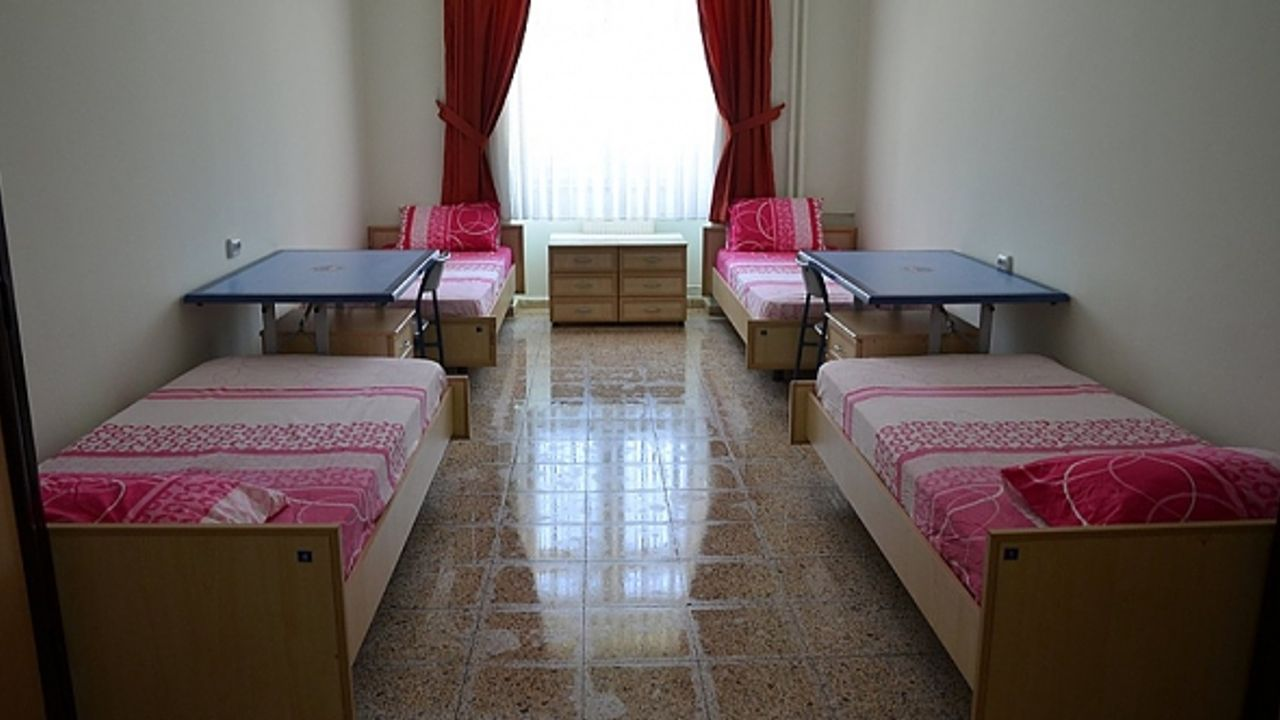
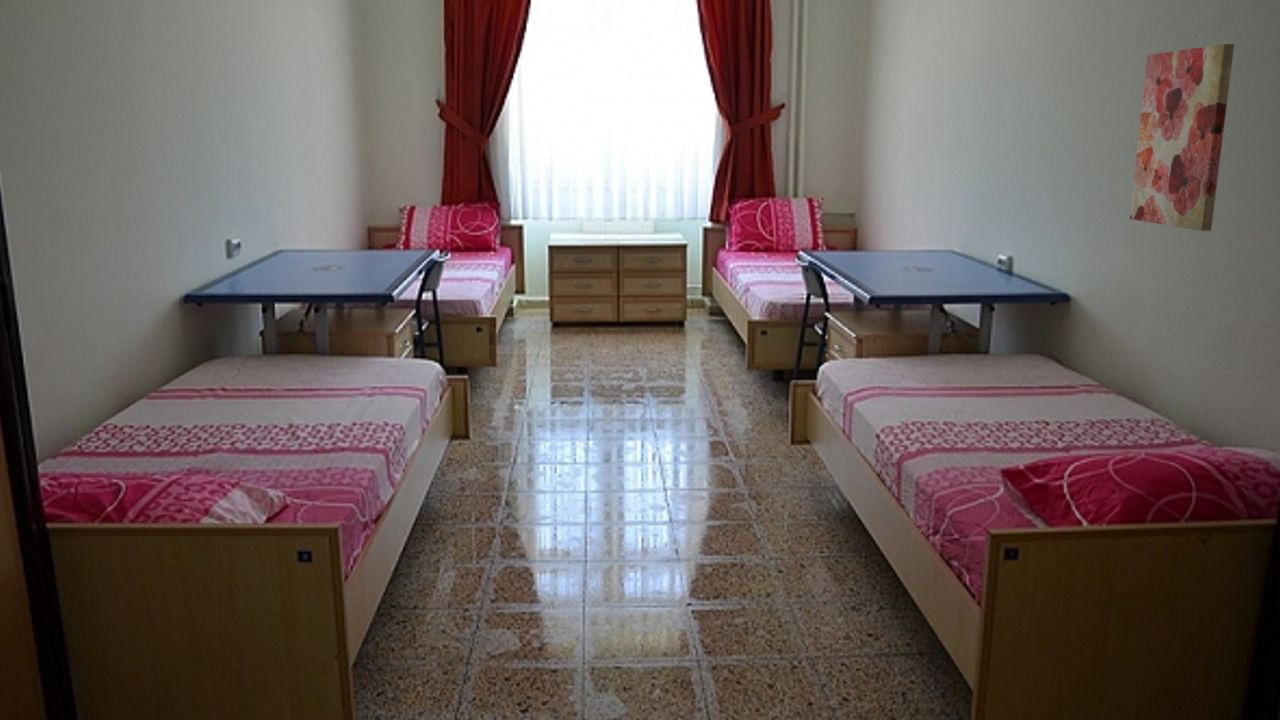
+ wall art (1177, 138)
